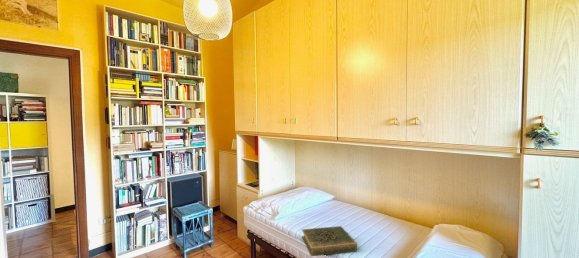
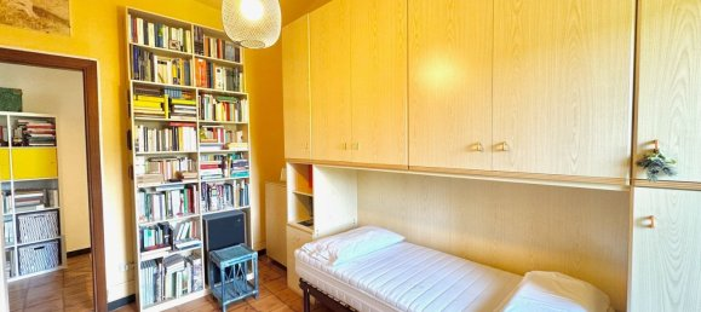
- hardback book (327, 239)
